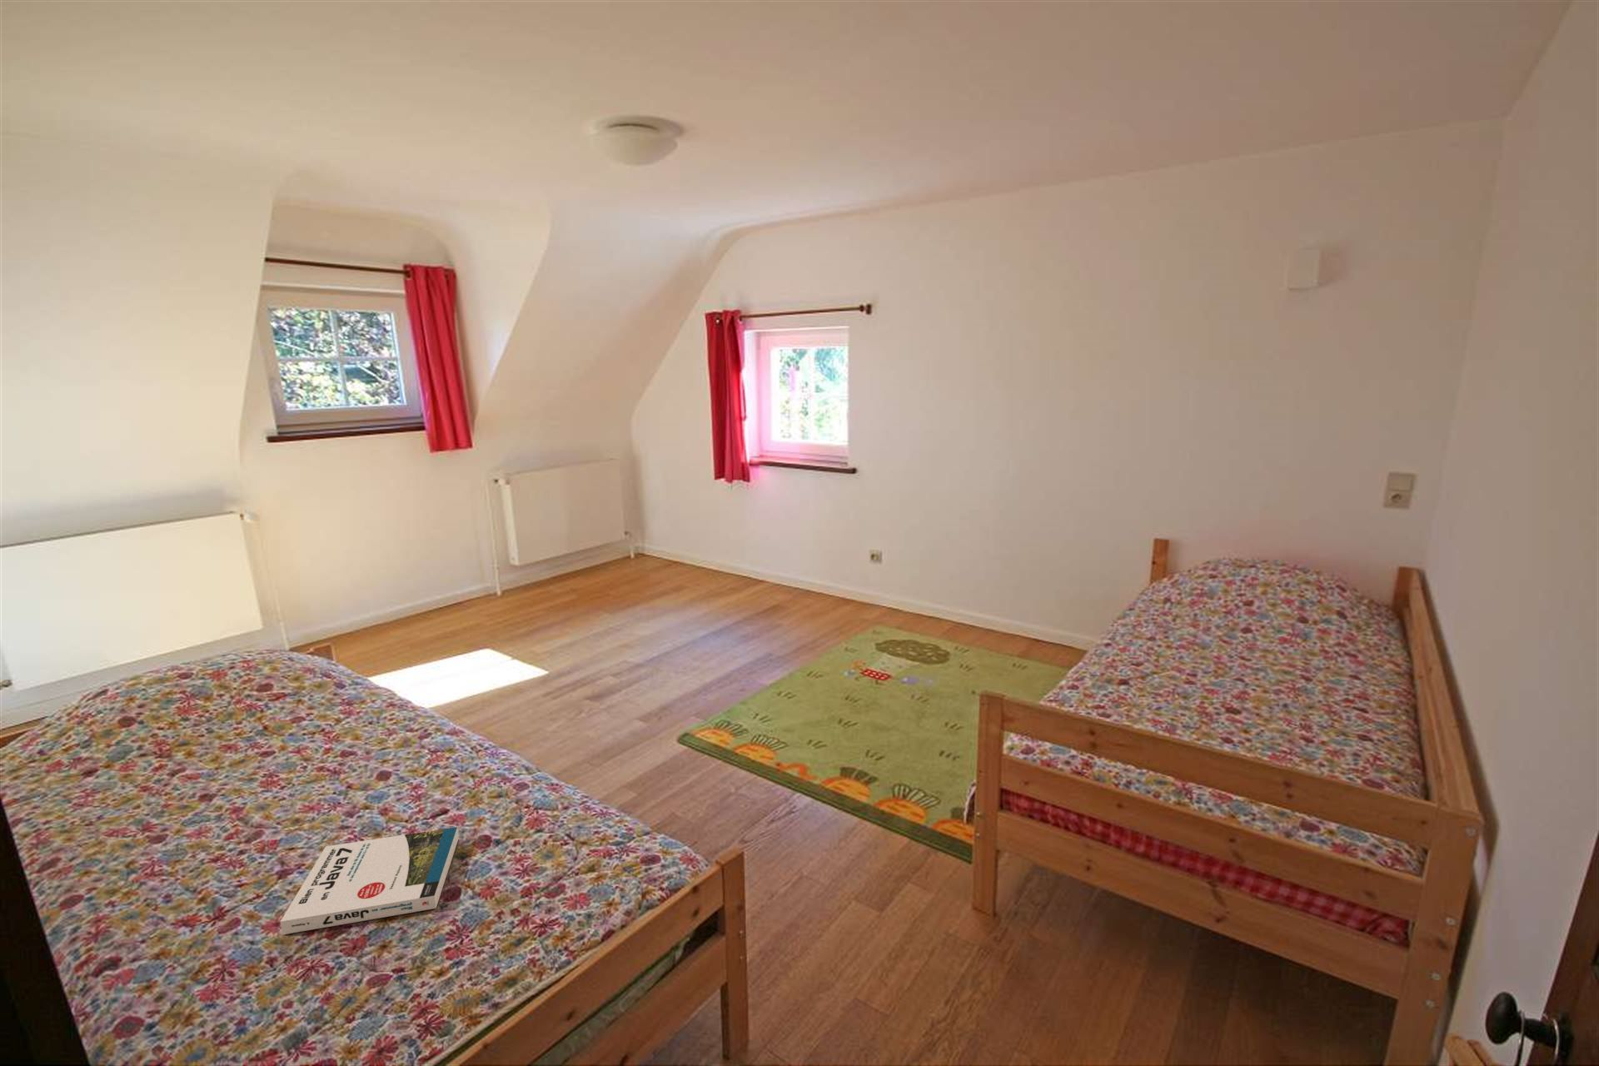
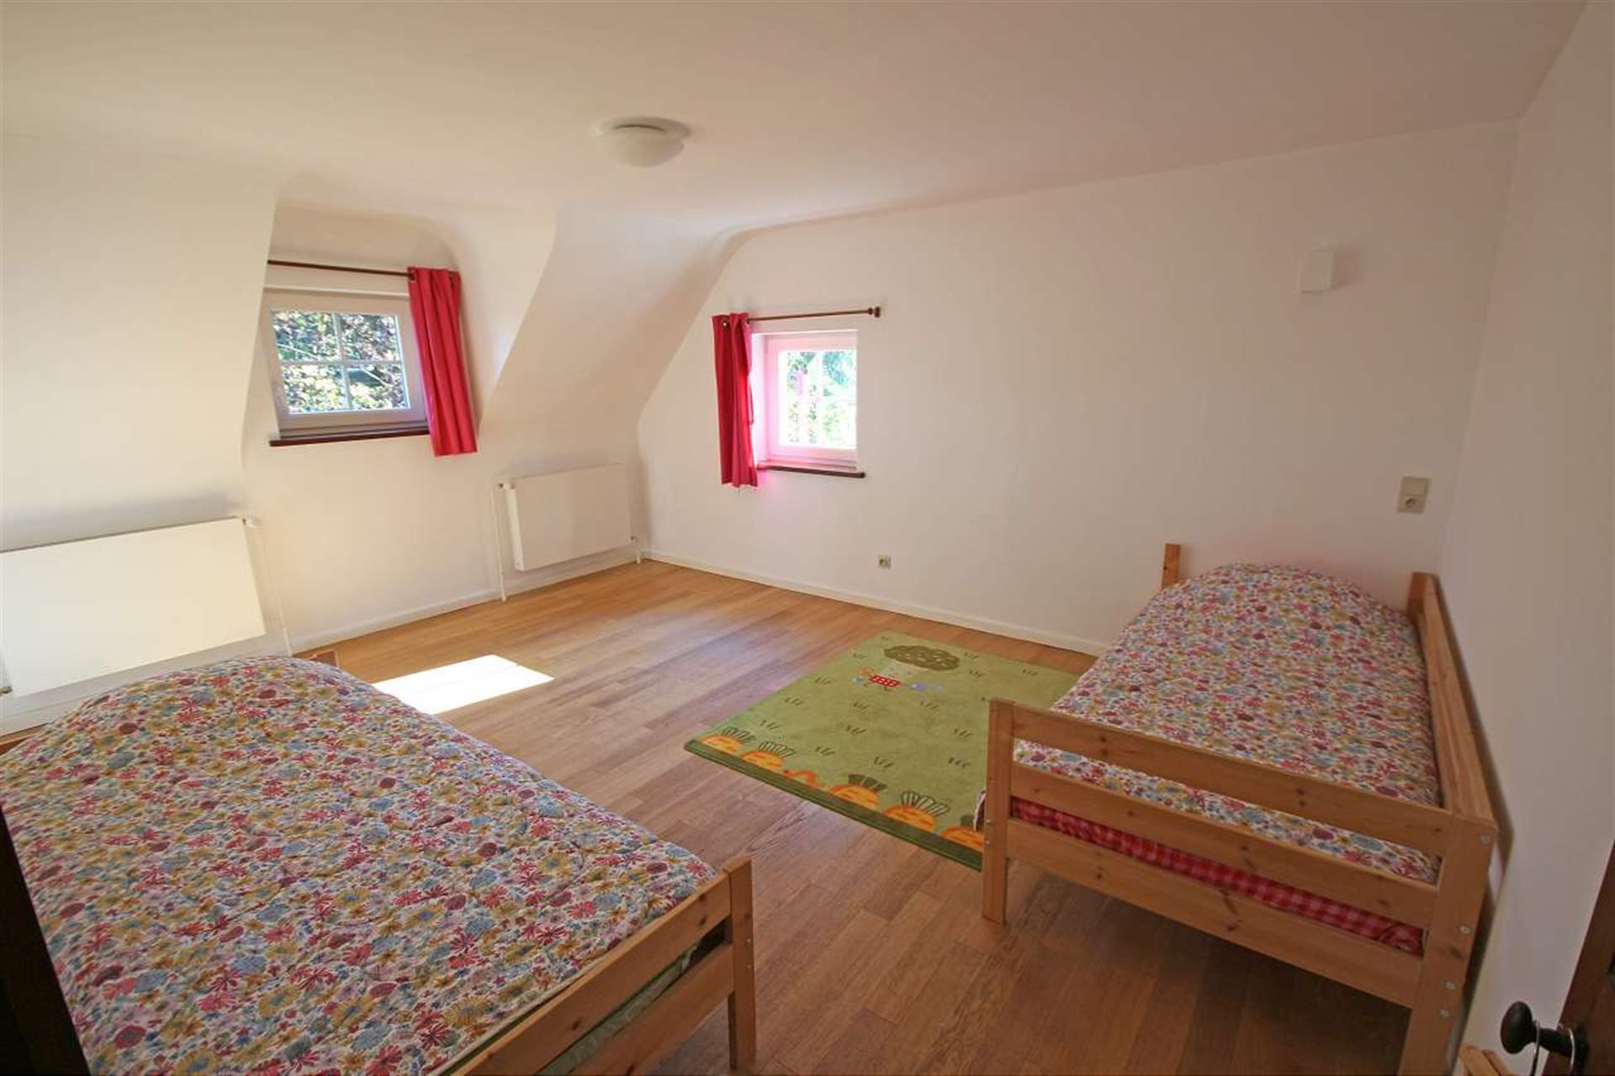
- book (378, 876)
